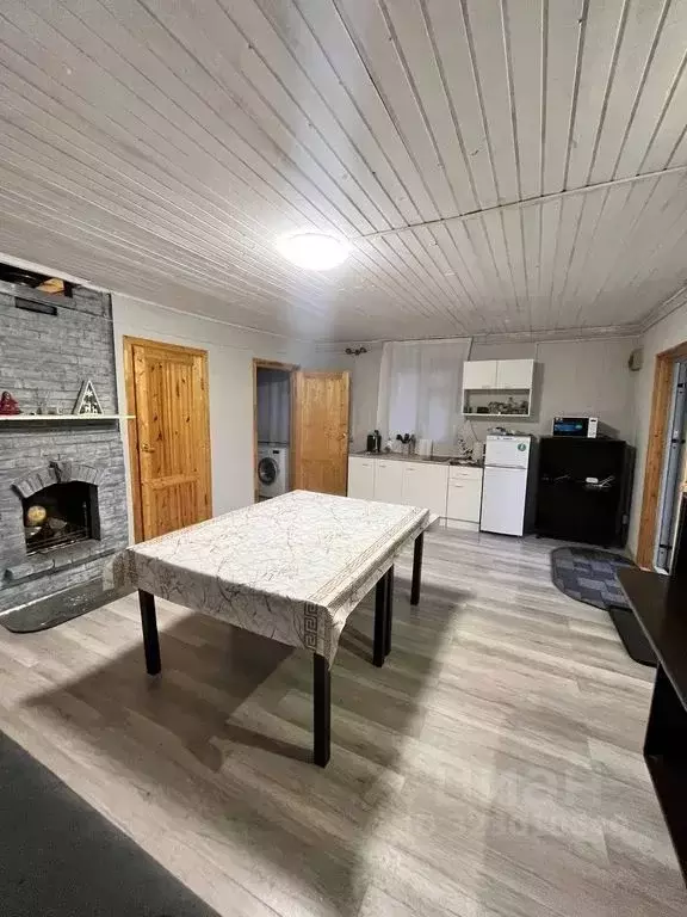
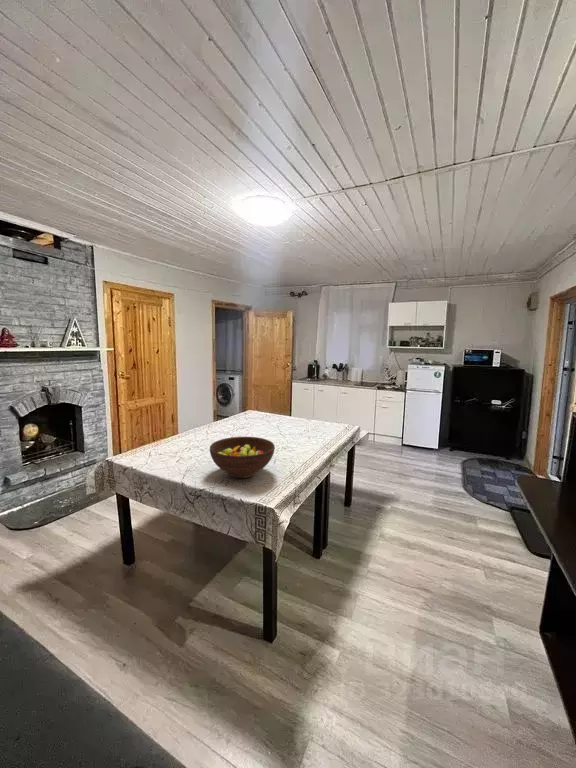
+ fruit bowl (242, 459)
